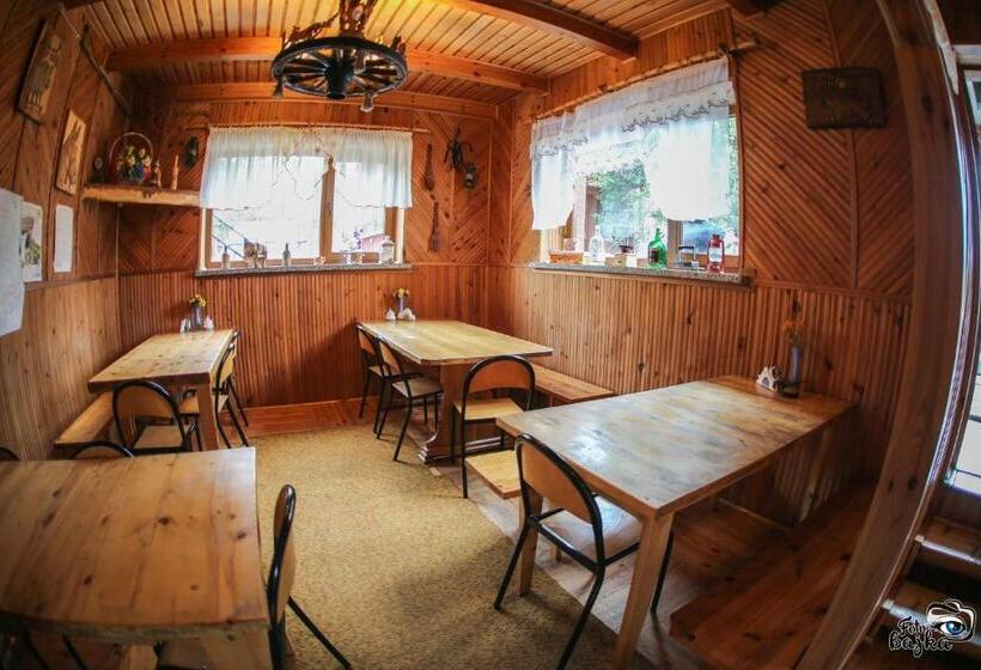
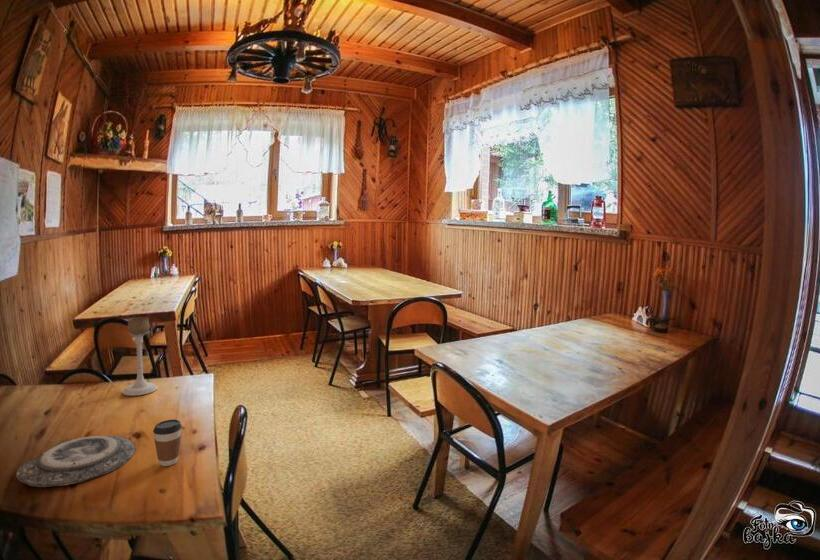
+ coffee cup (168, 442)
+ plate (81, 453)
+ candle holder (139, 354)
